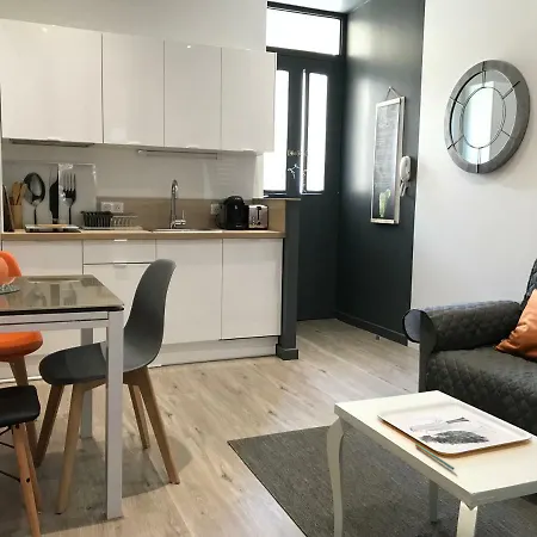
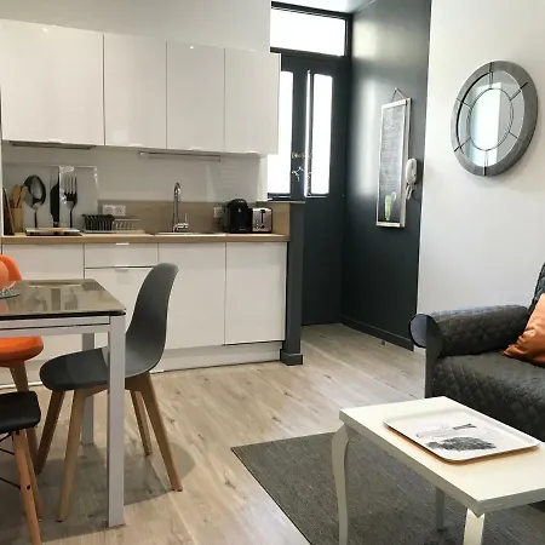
- pen (433, 456)
